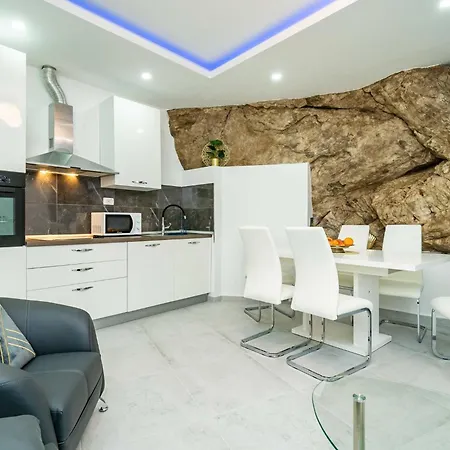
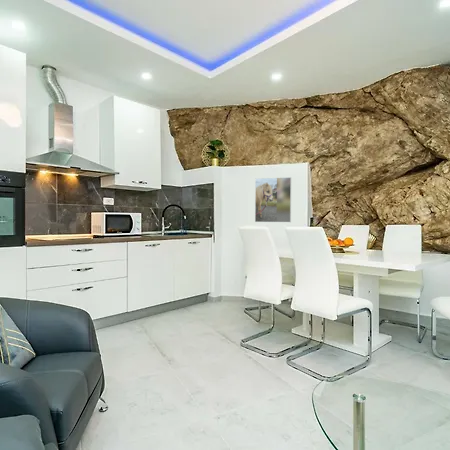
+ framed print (272, 200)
